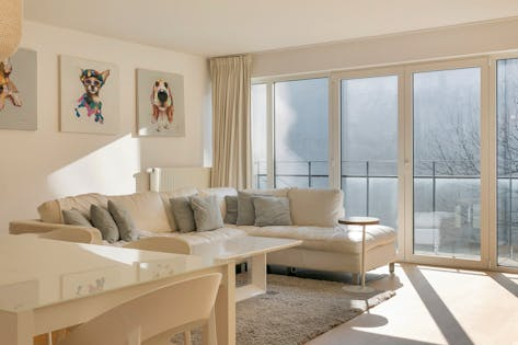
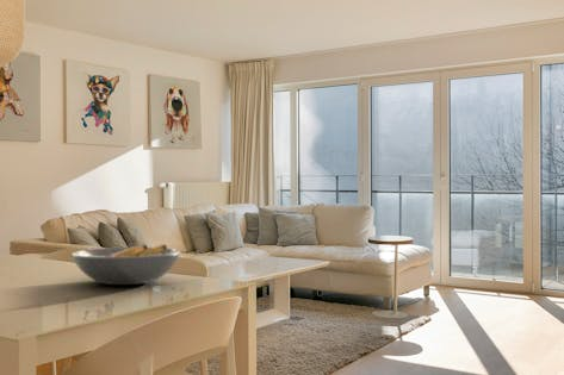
+ fruit bowl (126, 263)
